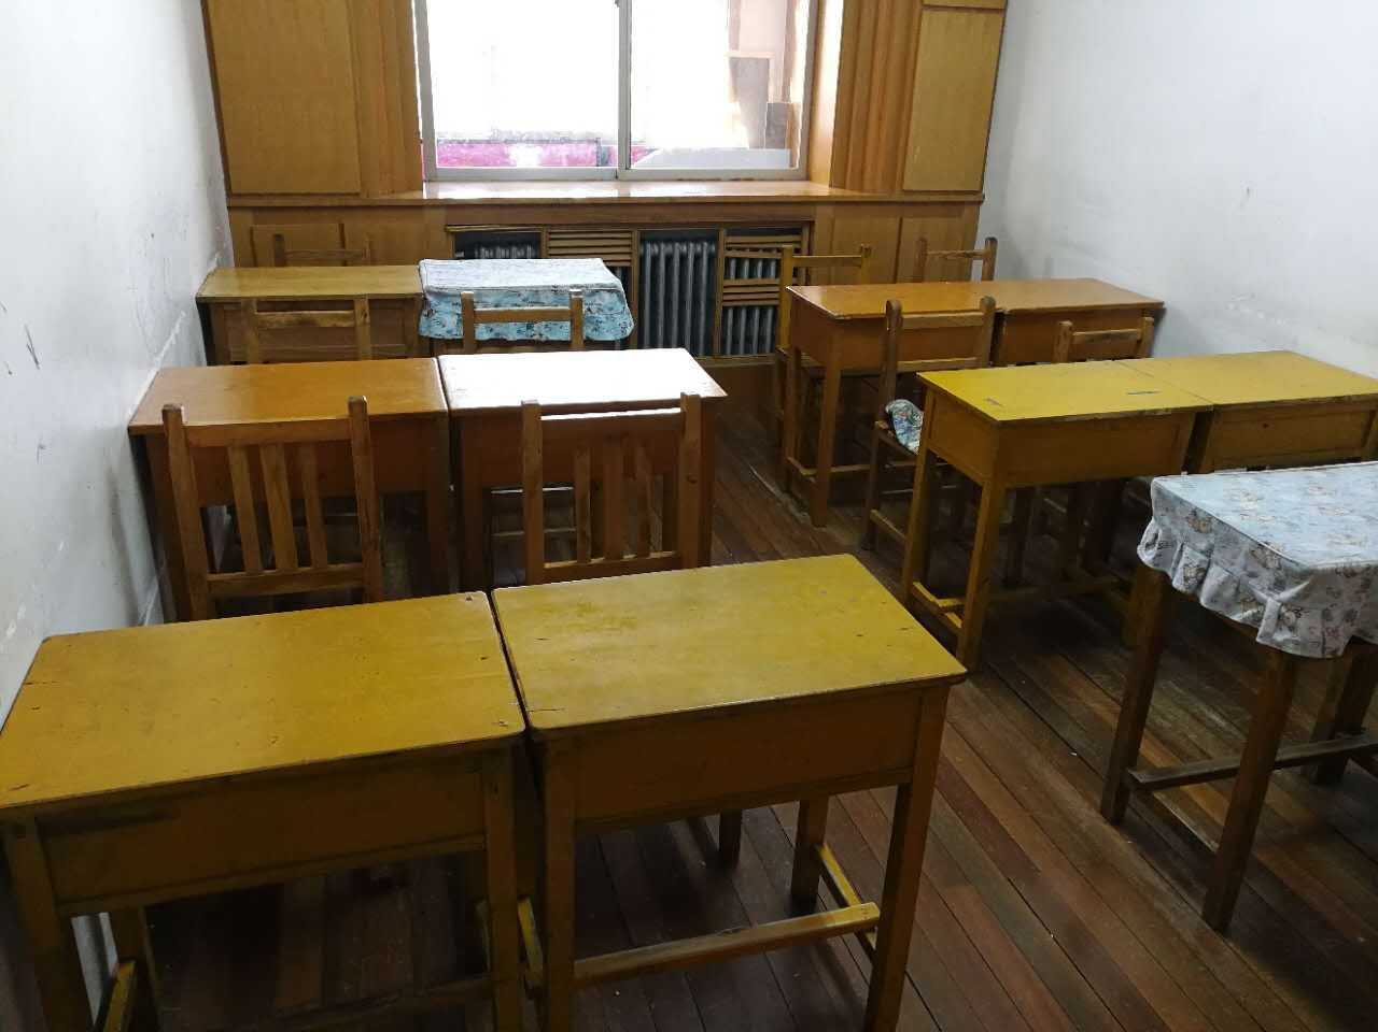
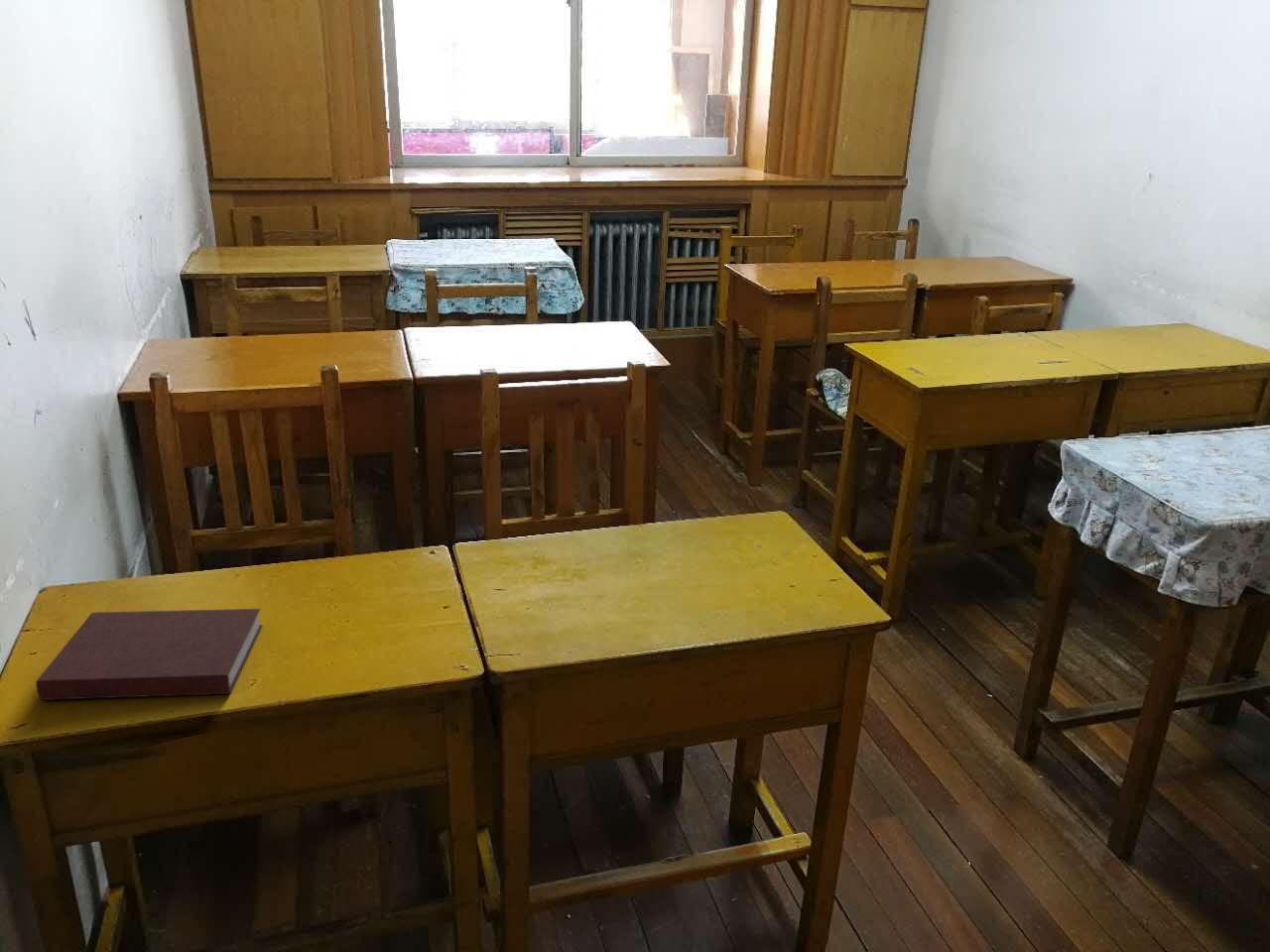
+ notebook (157, 652)
